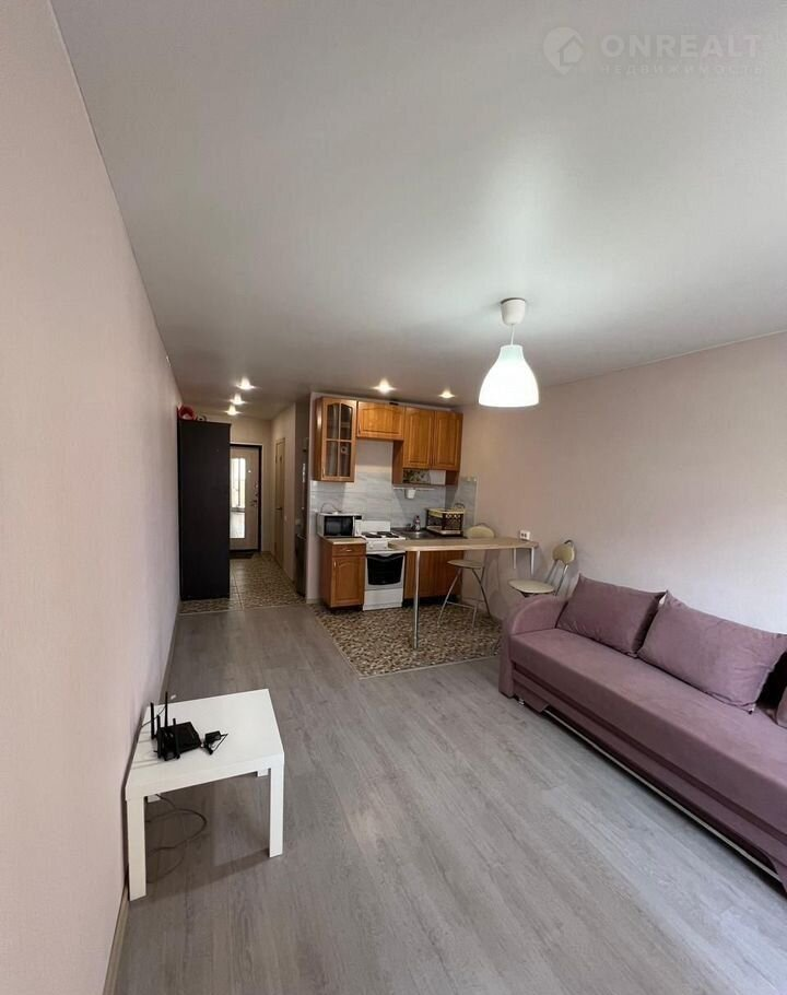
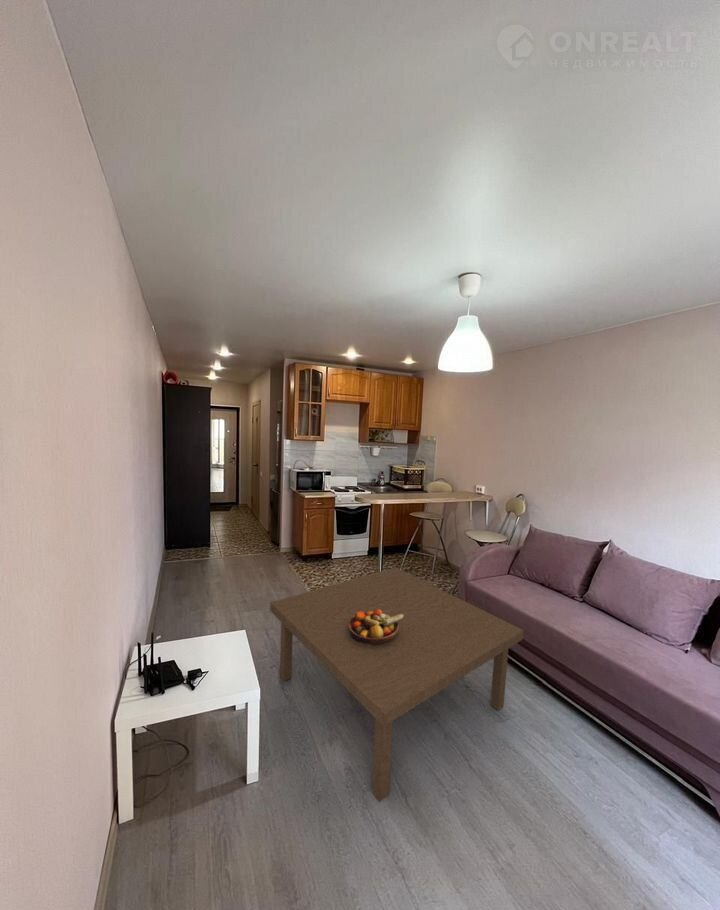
+ coffee table (389, 653)
+ fruit bowl (373, 621)
